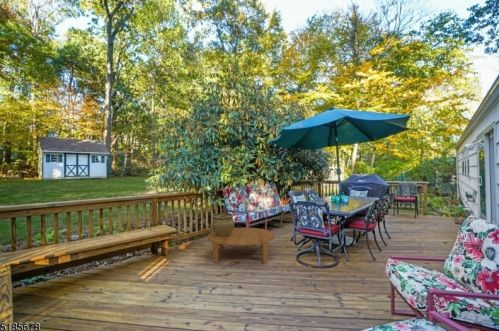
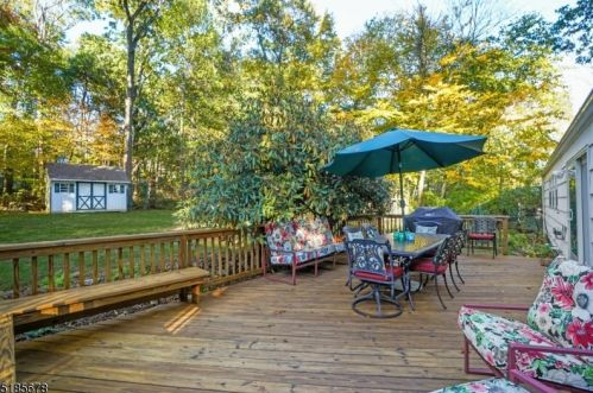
- coffee table (241, 244)
- clay pot (223, 224)
